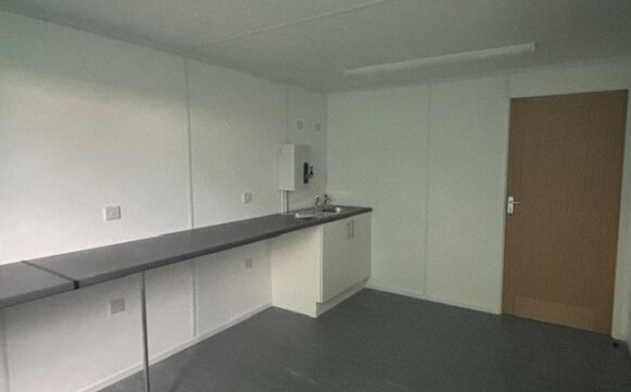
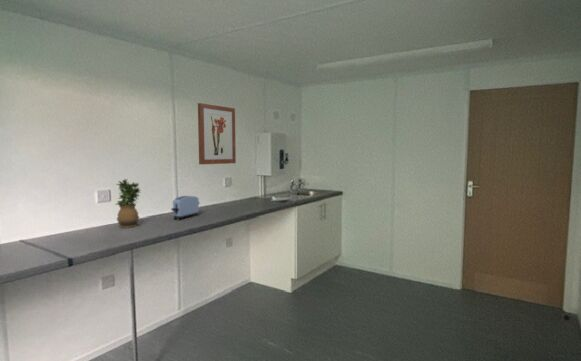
+ potted plant (130, 202)
+ toaster (186, 206)
+ wall art (217, 135)
